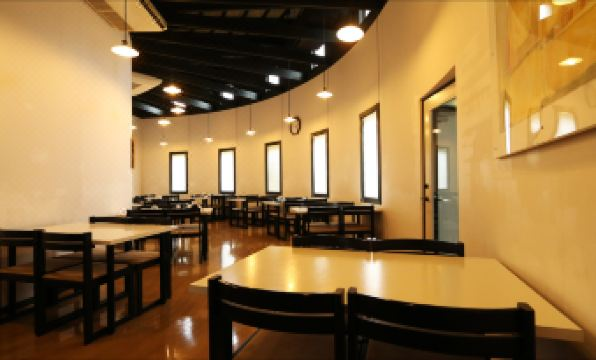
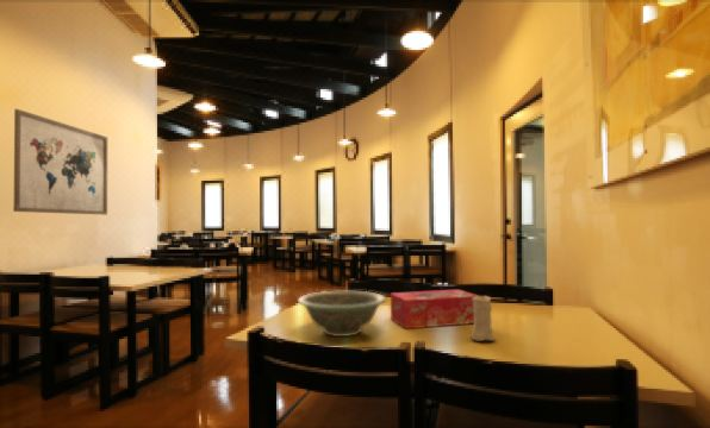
+ wall art (67, 169)
+ candle (482, 315)
+ tissue box (434, 307)
+ decorative bowl (342, 314)
